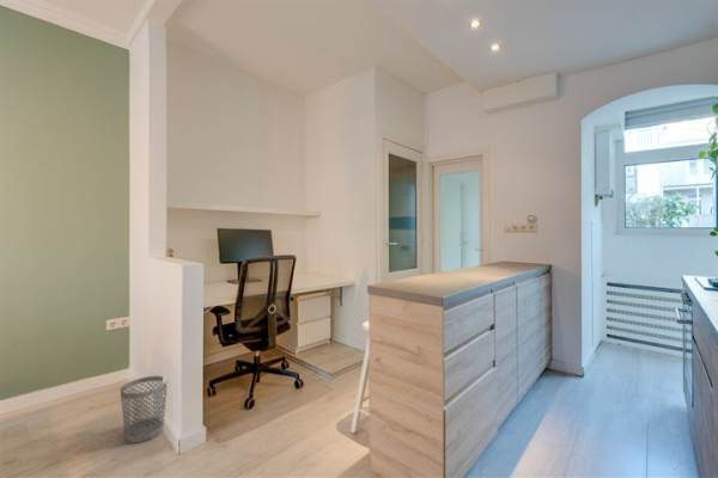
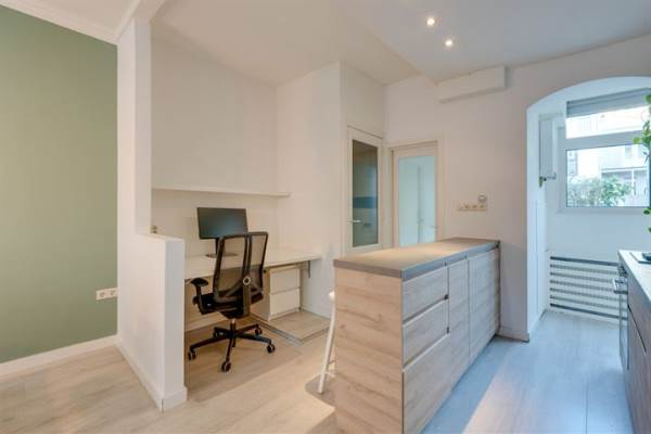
- wastebasket (144, 409)
